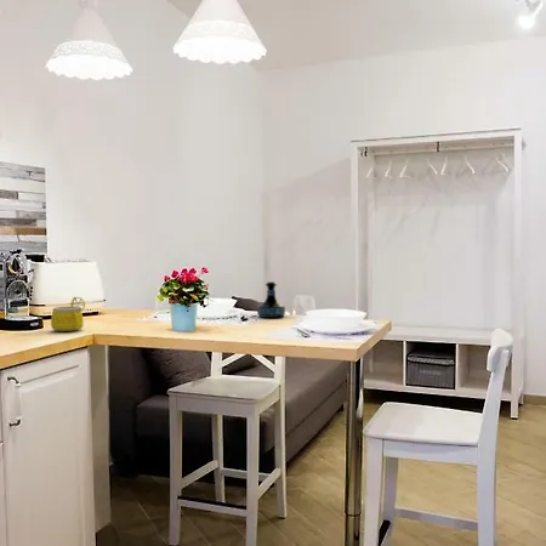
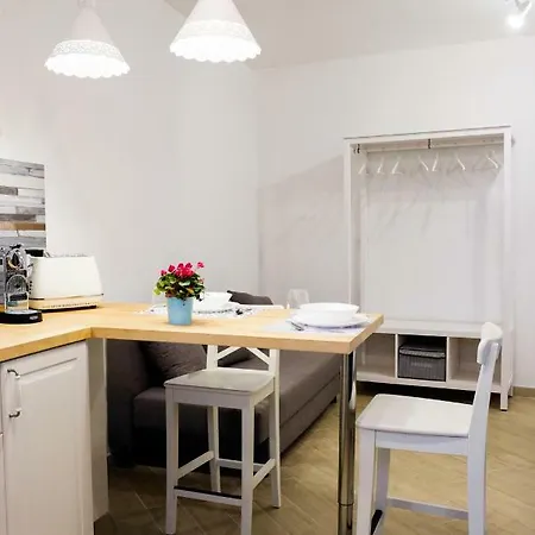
- mug (68, 313)
- tequila bottle (271, 298)
